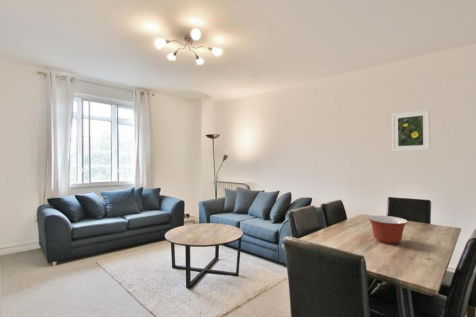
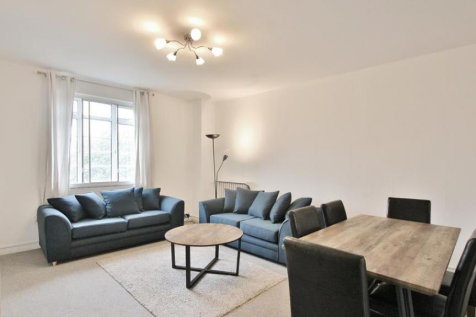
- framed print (410, 131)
- mixing bowl (387, 230)
